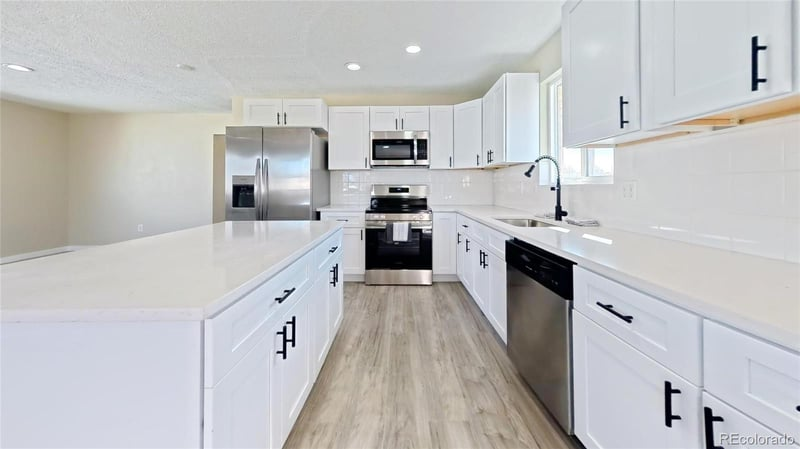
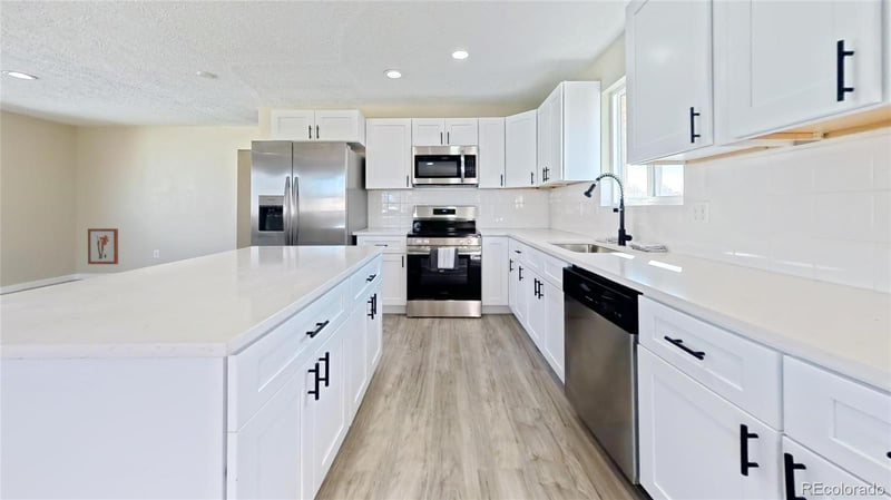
+ wall art (102, 246)
